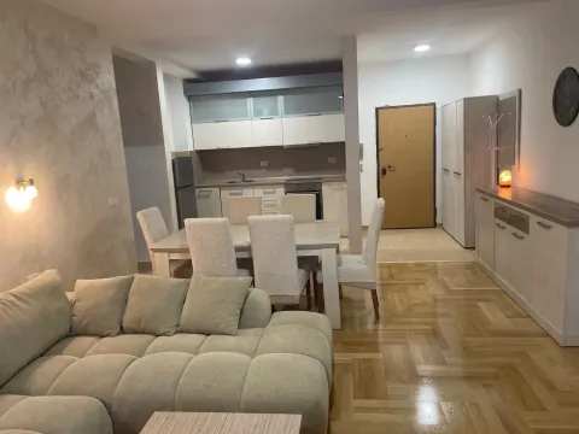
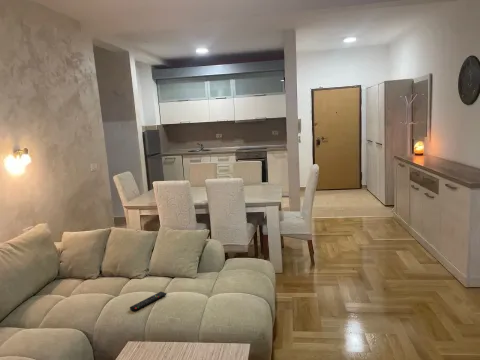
+ remote control (148, 301)
